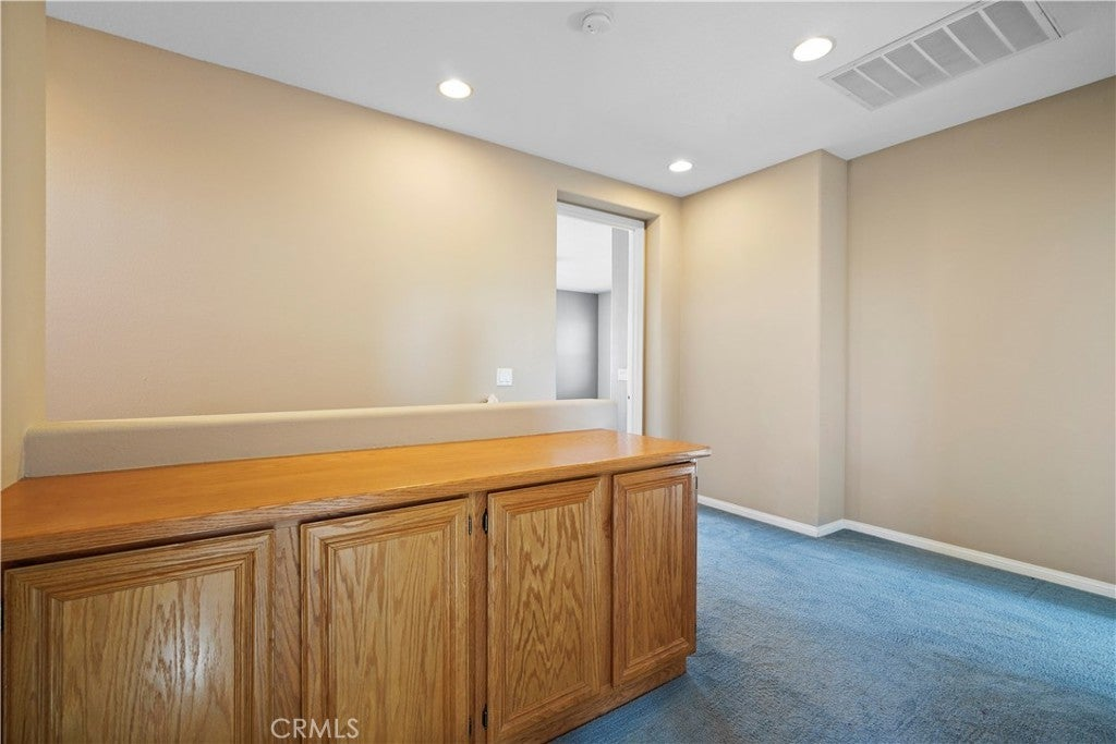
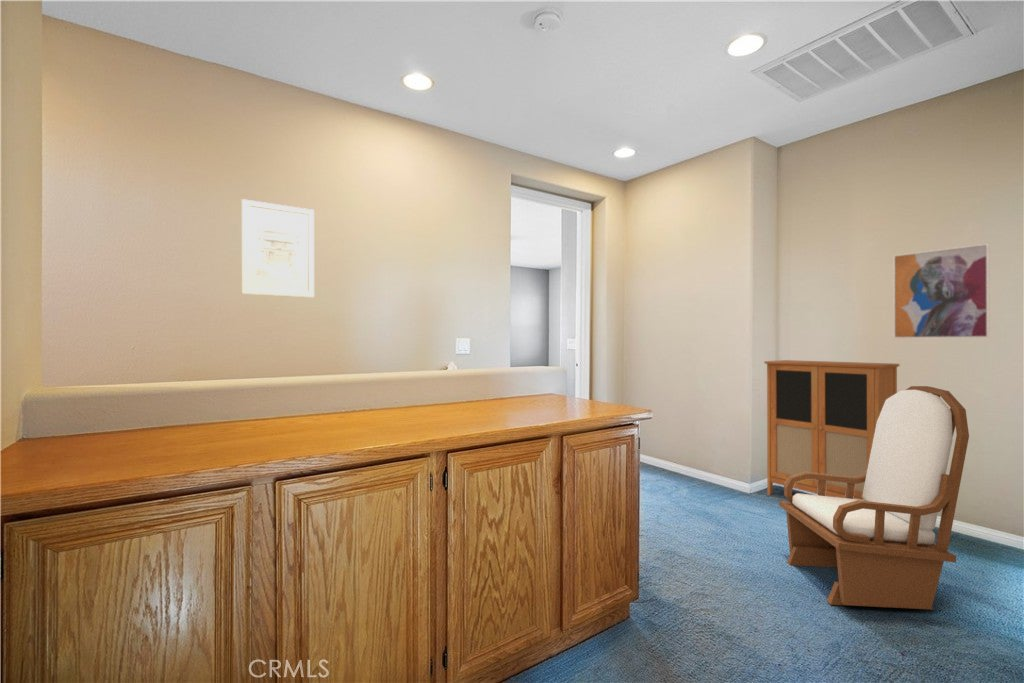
+ armchair (868, 485)
+ wall art (279, 250)
+ wall art (938, 294)
+ cabinet (827, 433)
